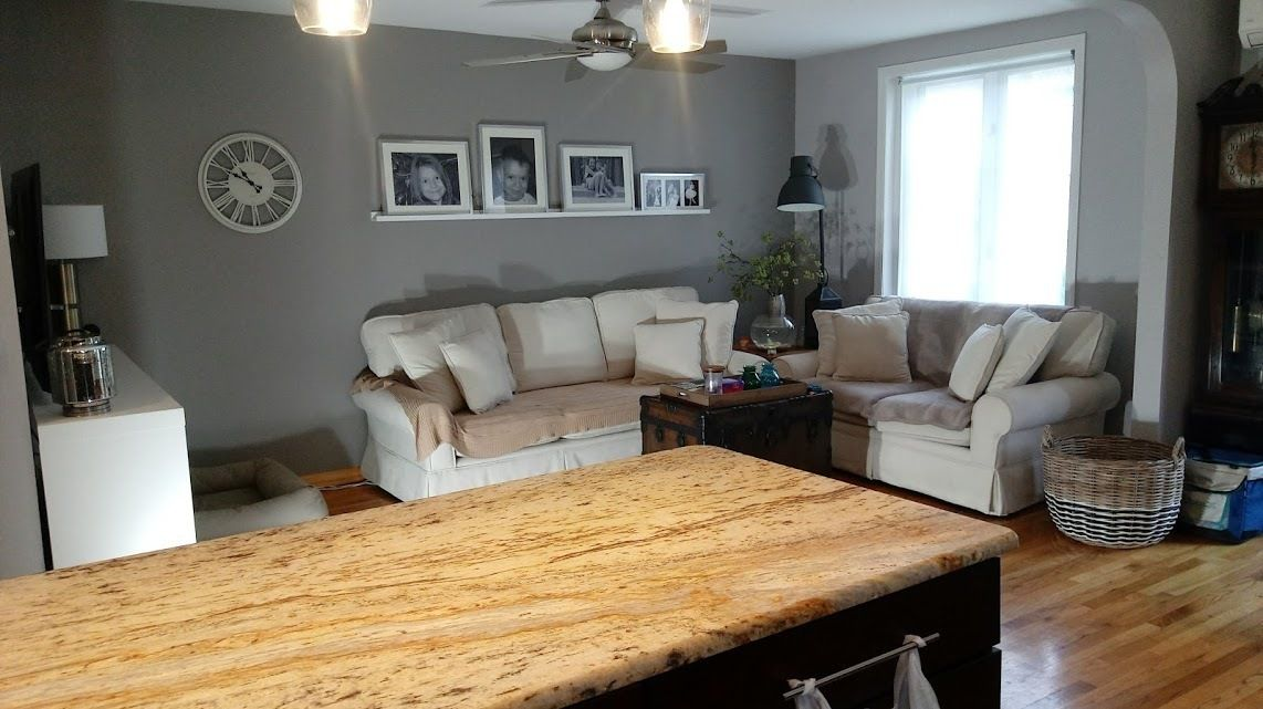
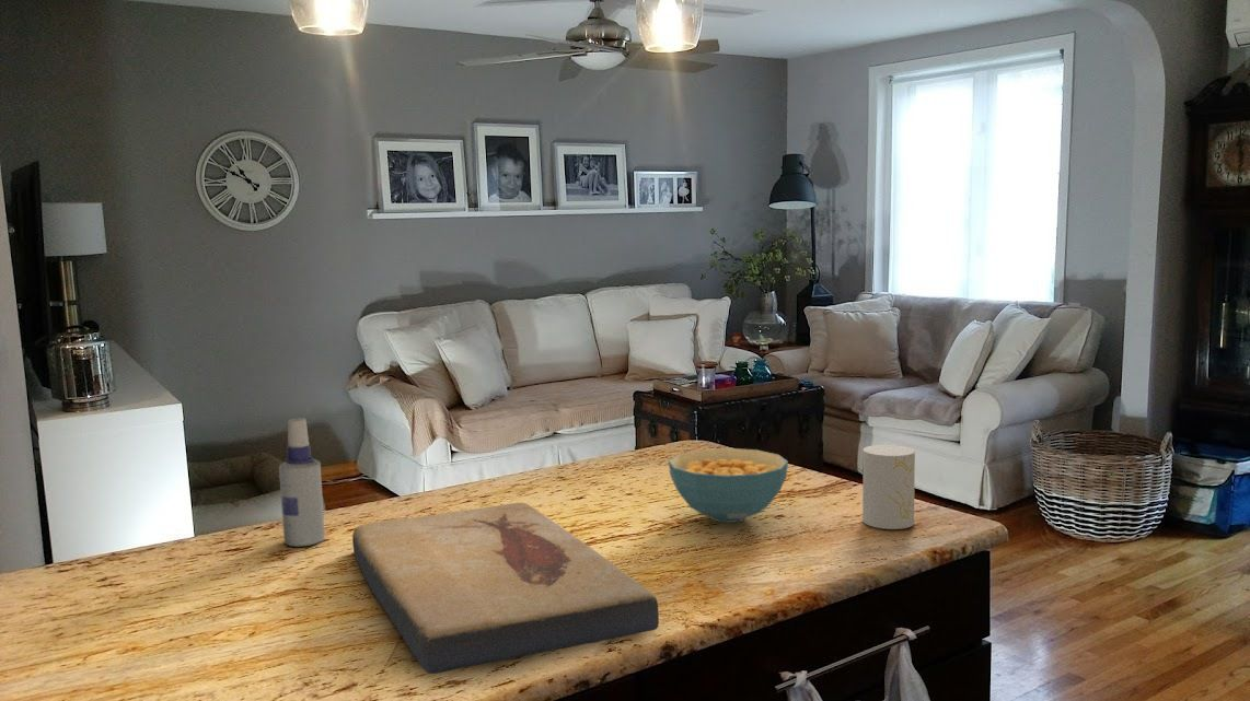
+ cereal bowl (728, 489)
+ cup (888, 486)
+ spray bottle (300, 480)
+ fish fossil (486, 570)
